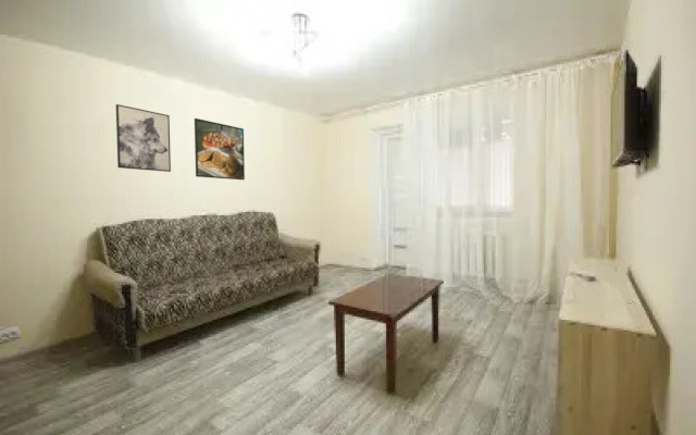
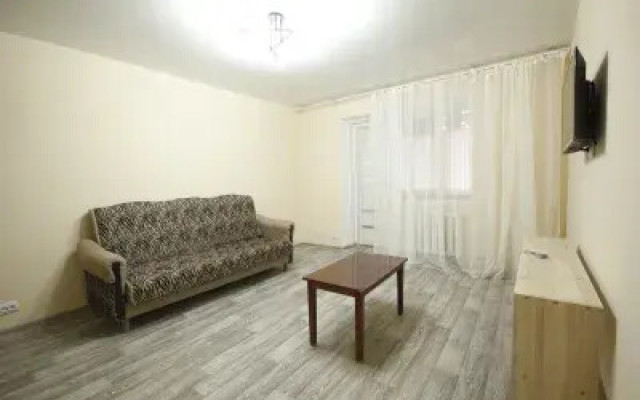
- wall art (145, 139)
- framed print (221, 151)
